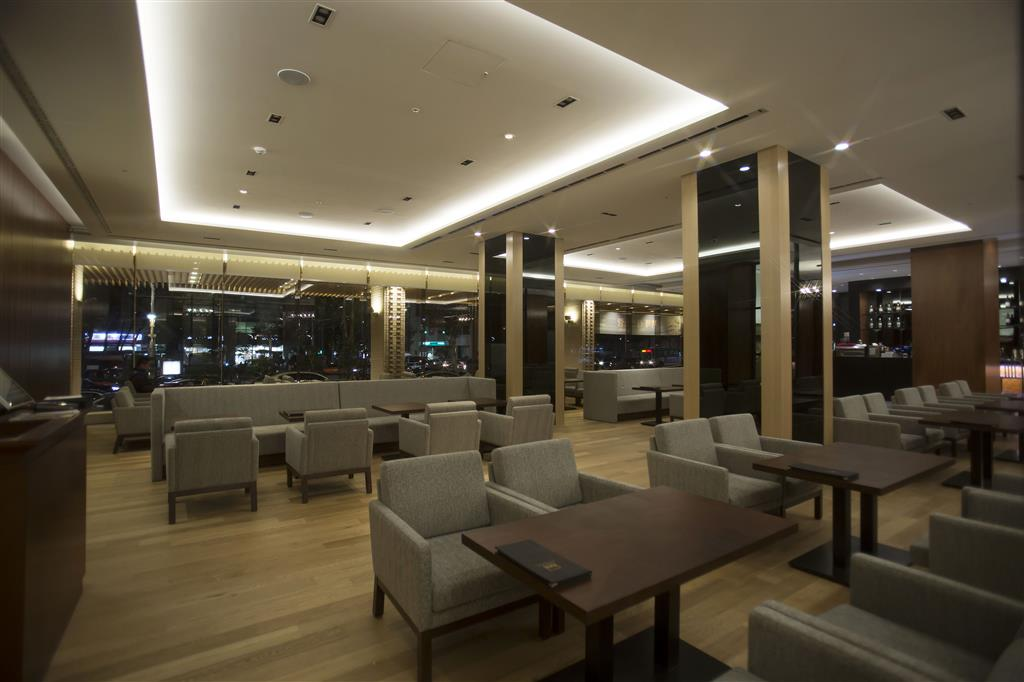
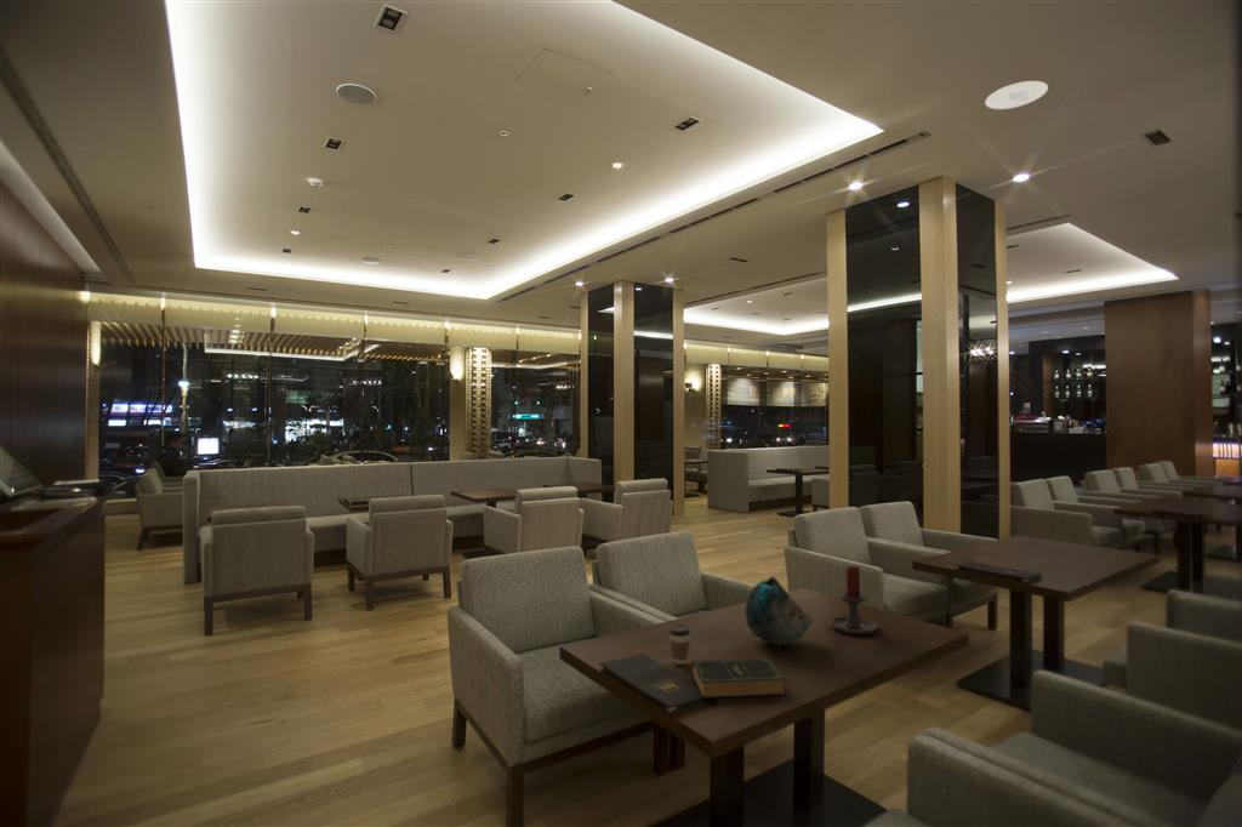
+ recessed light (1015, 92)
+ book (736, 677)
+ coffee cup (679, 644)
+ candle holder (854, 595)
+ decorative bowl (779, 611)
